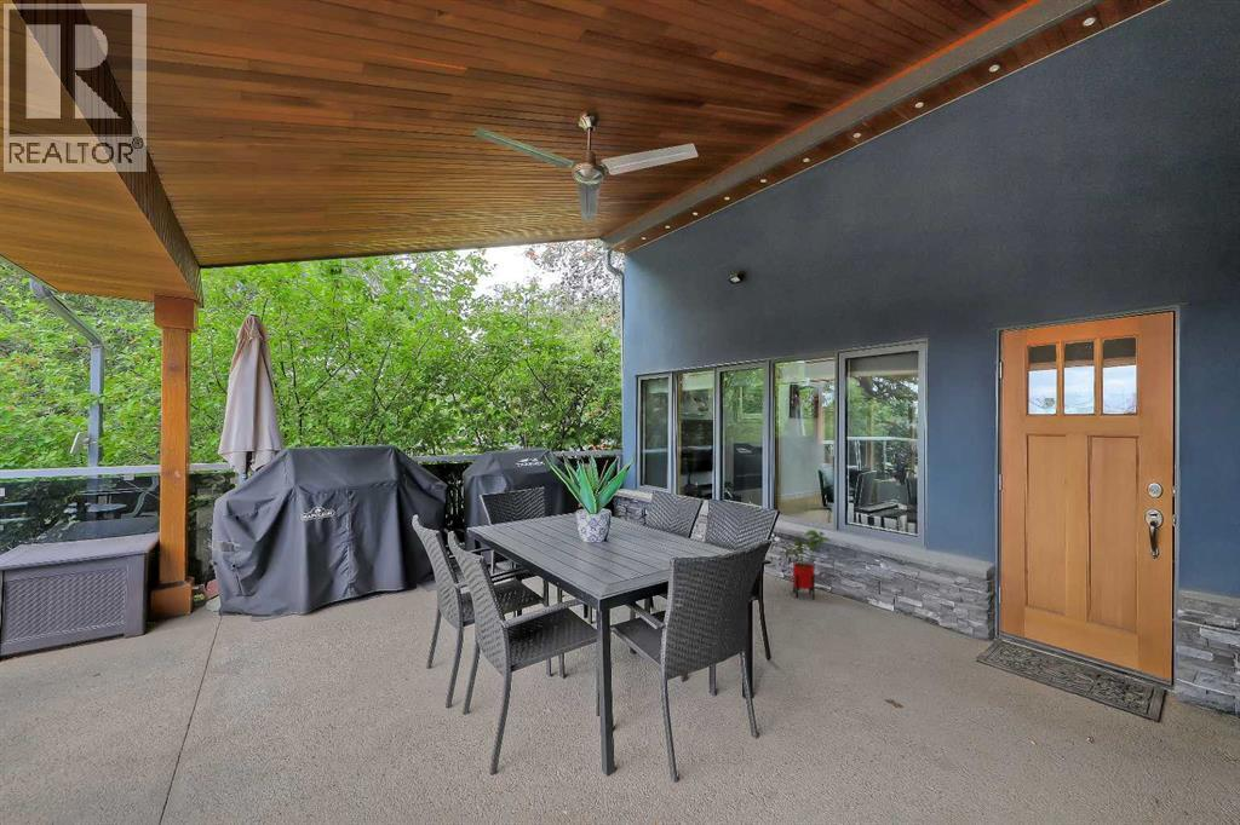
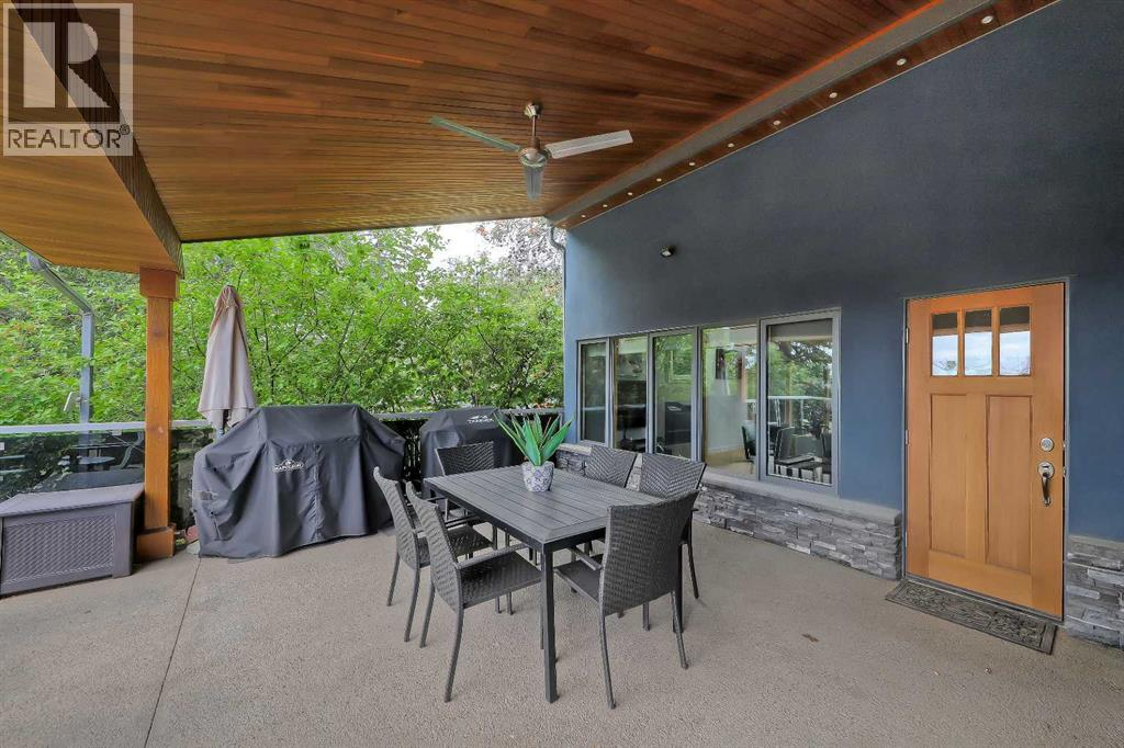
- house plant (804, 562)
